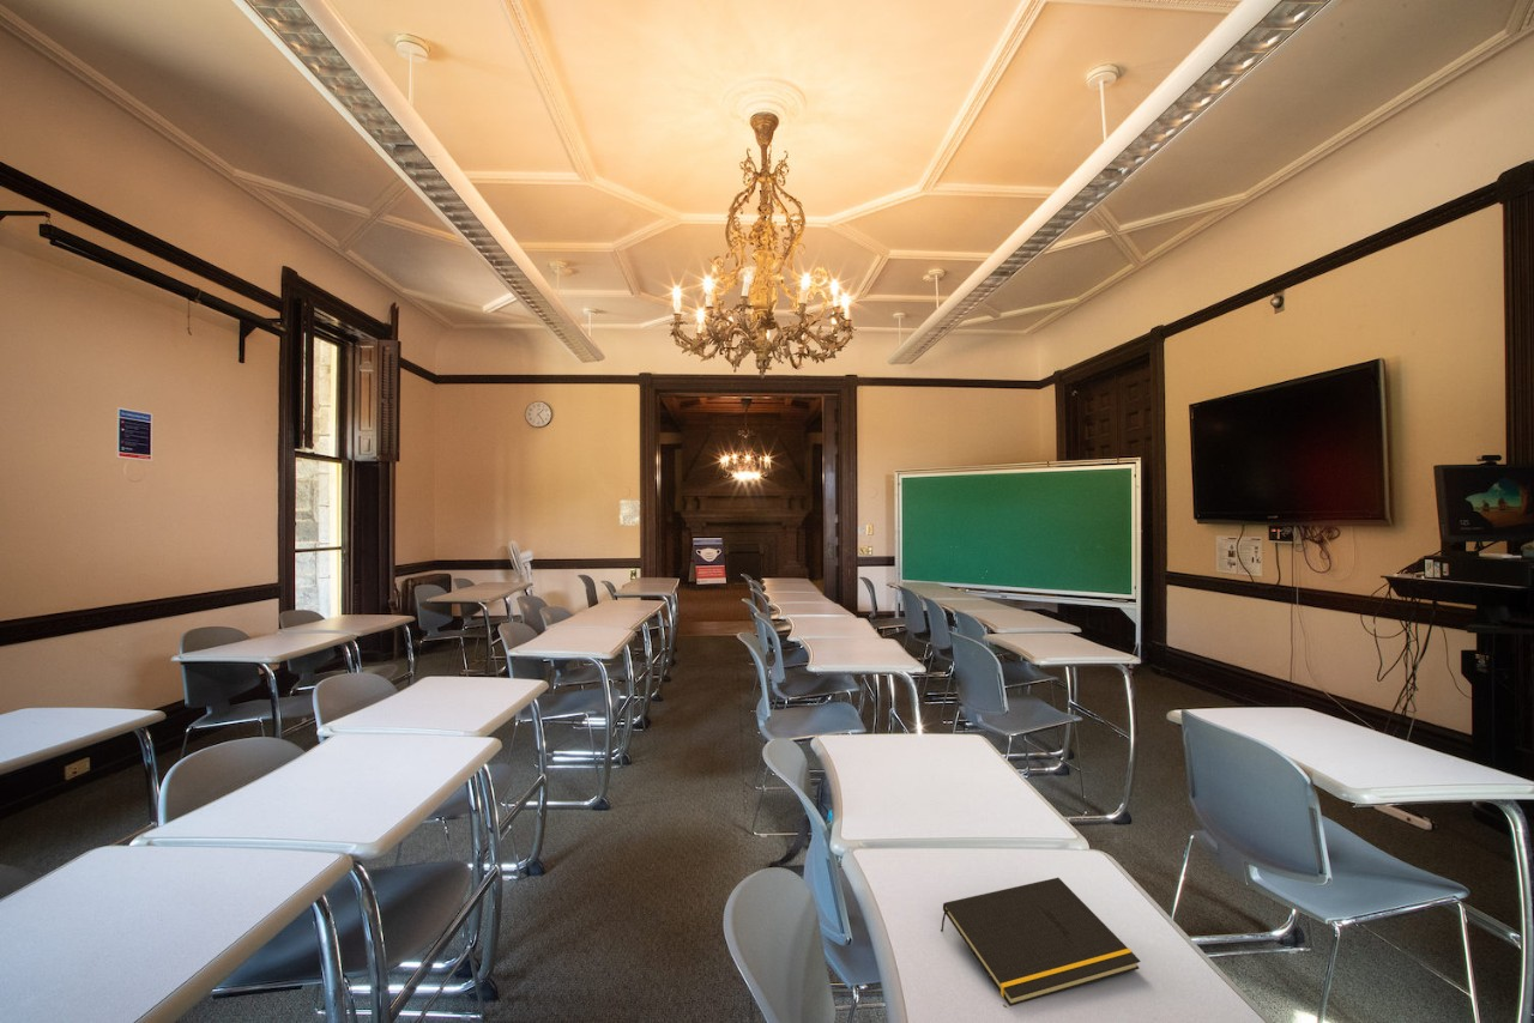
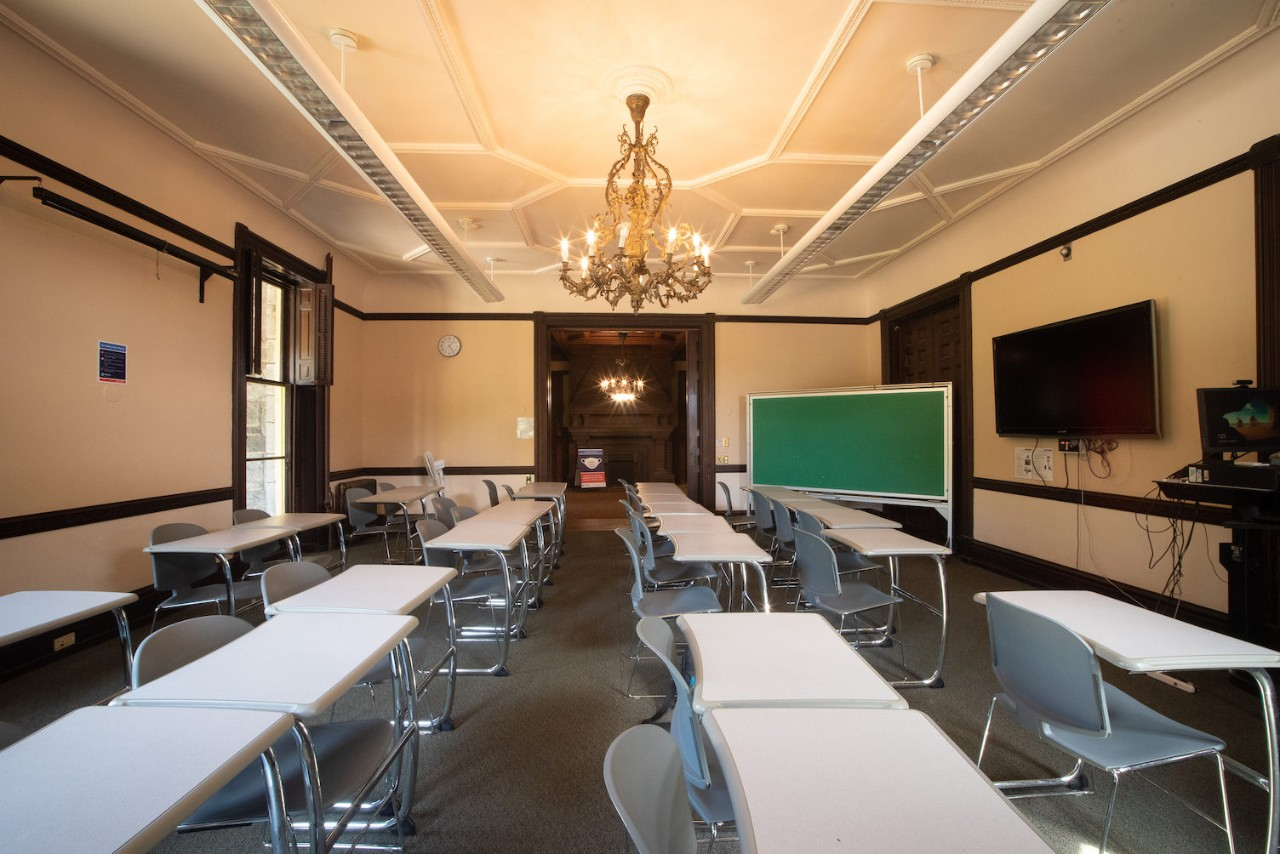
- notepad (1037, 933)
